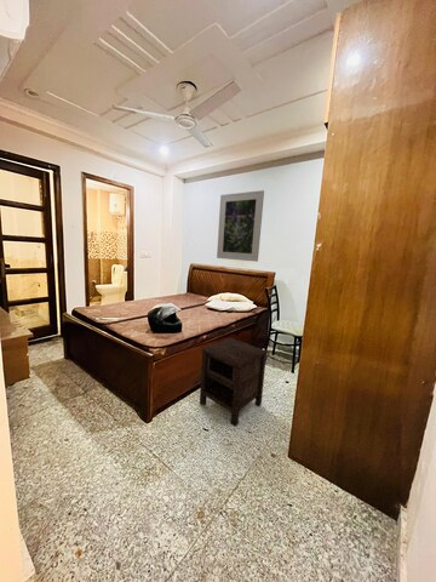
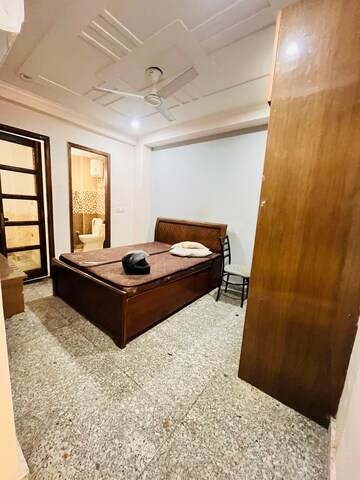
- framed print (239, 227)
- nightstand (233, 377)
